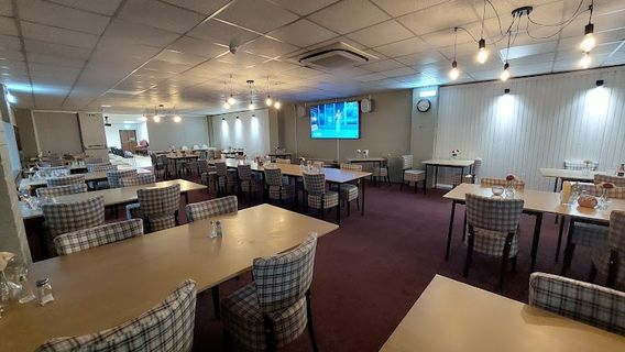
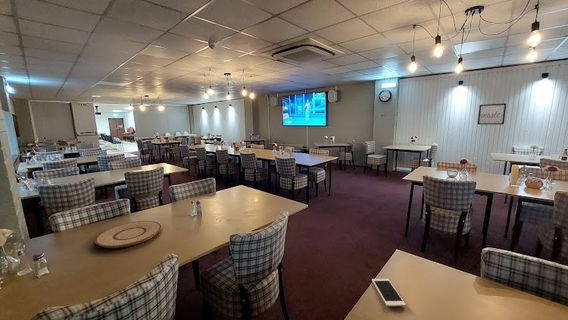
+ plate (130, 233)
+ cell phone (387, 291)
+ wall art (491, 114)
